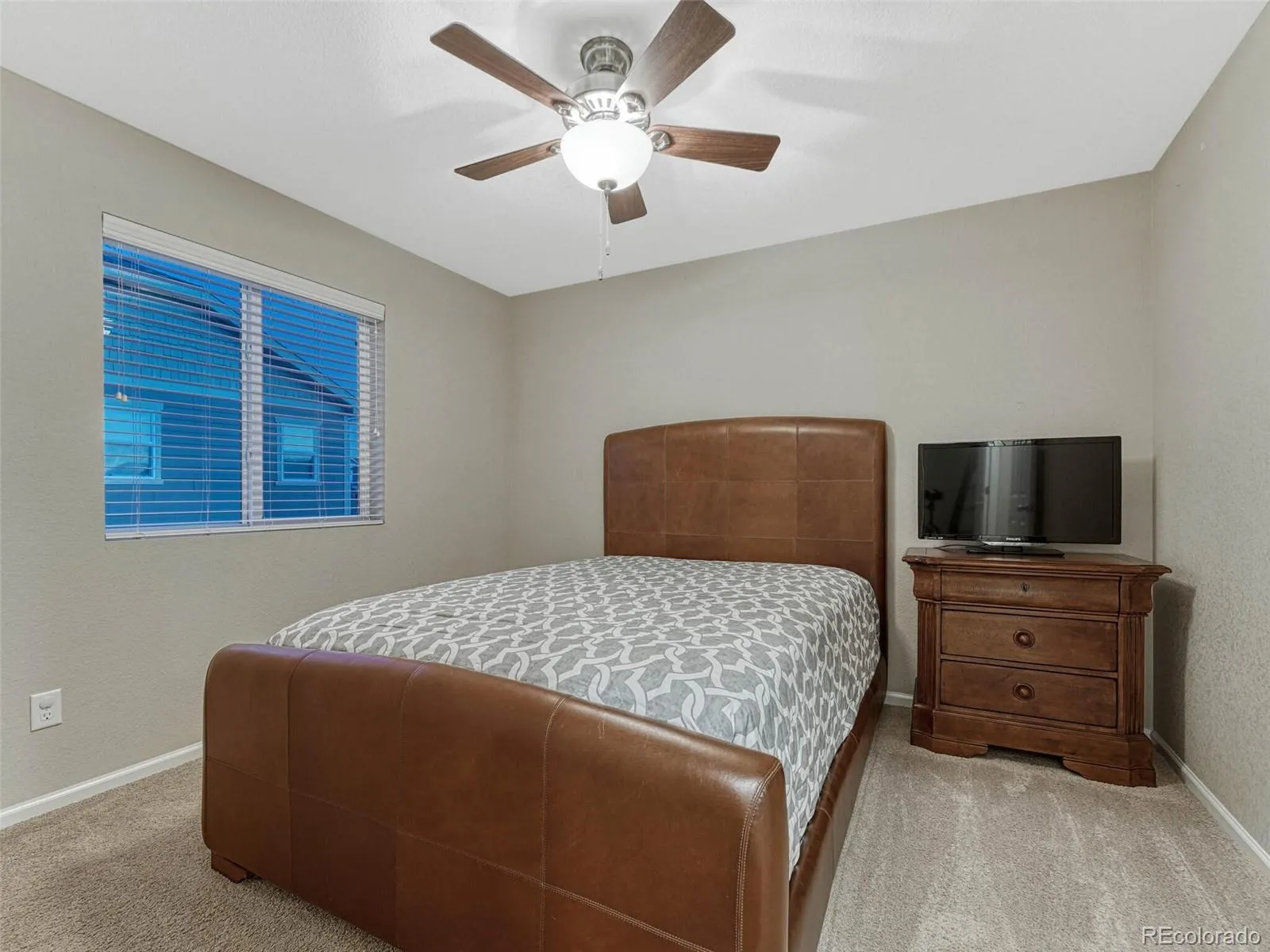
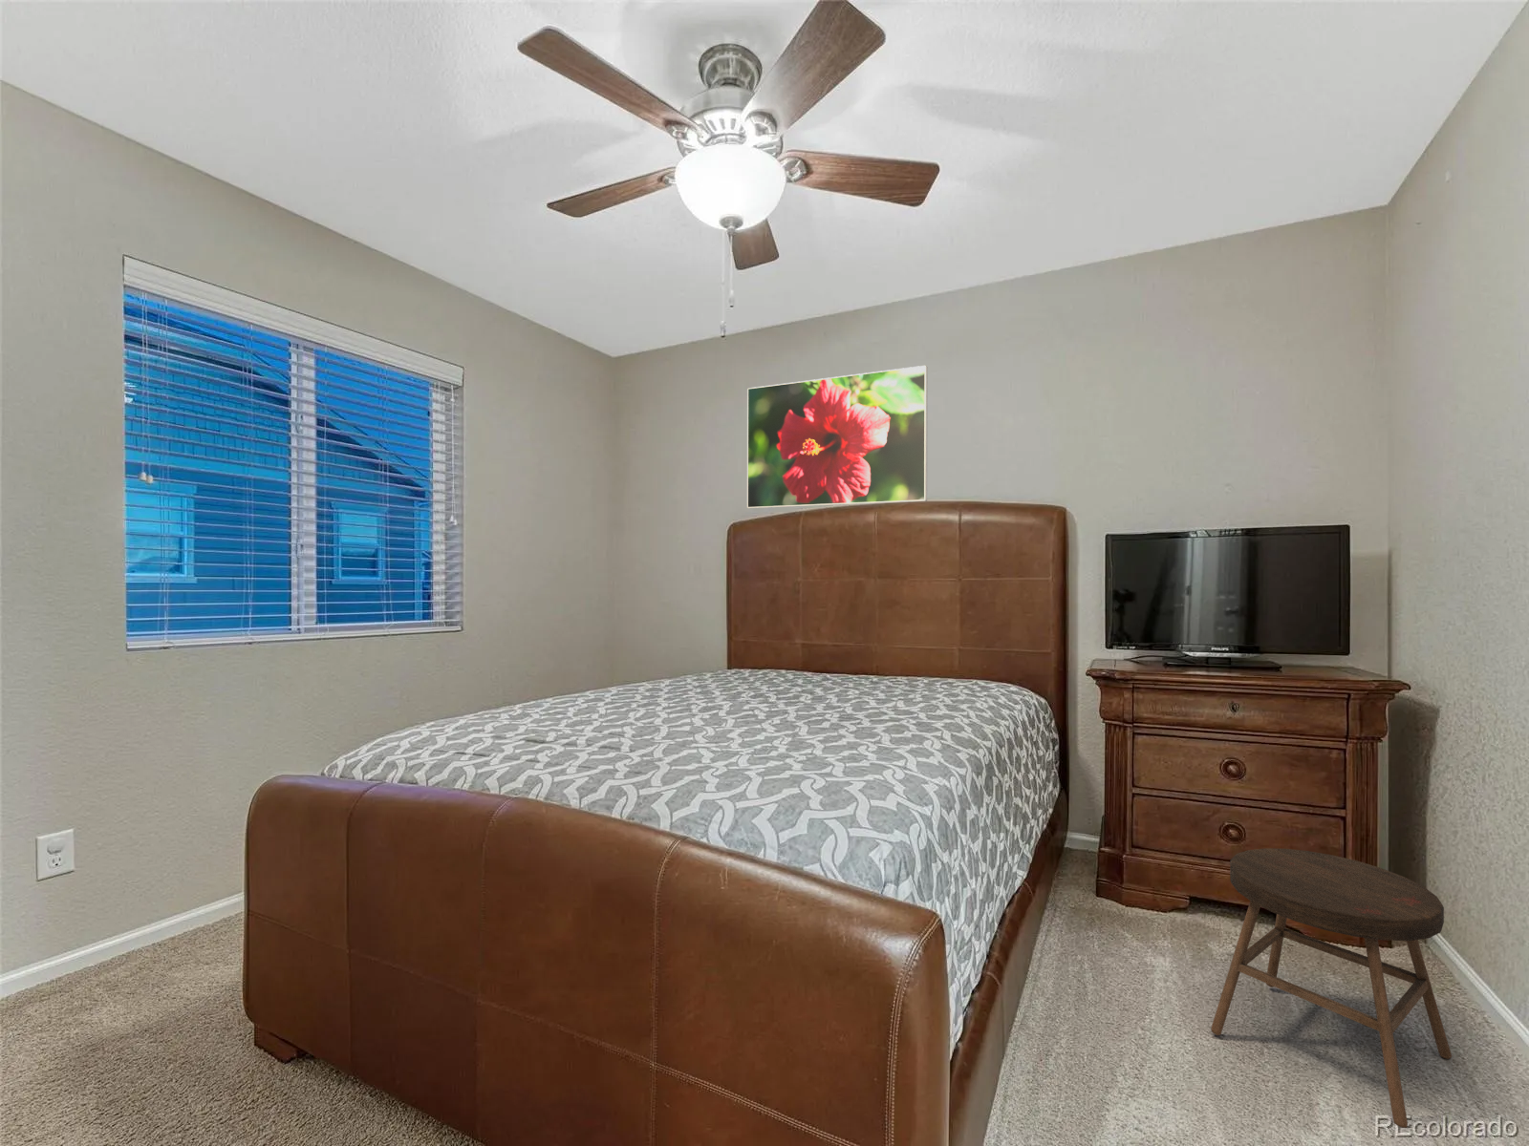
+ stool (1332, 955)
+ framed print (832, 442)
